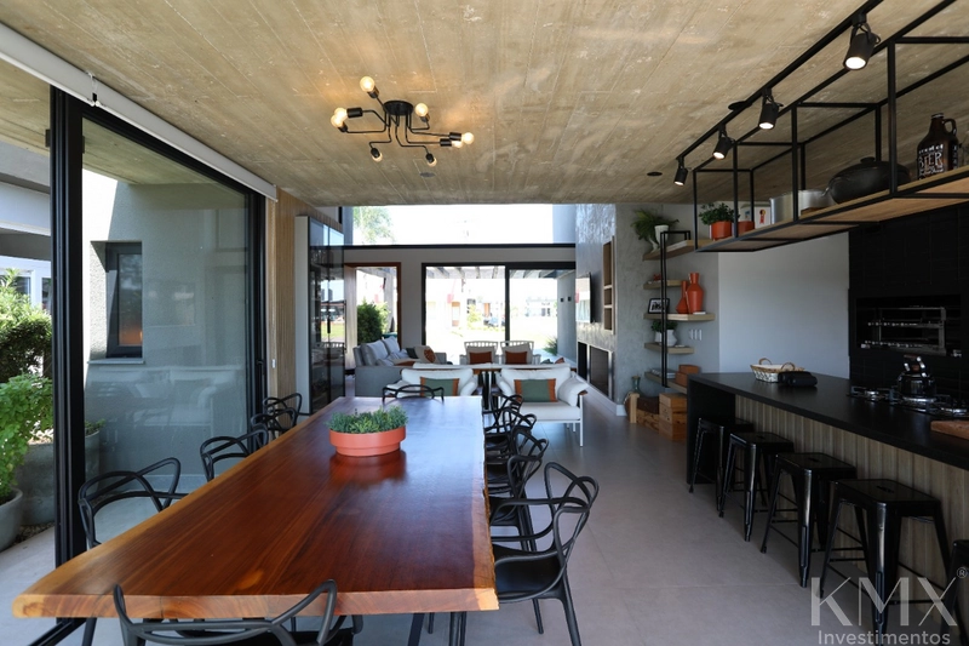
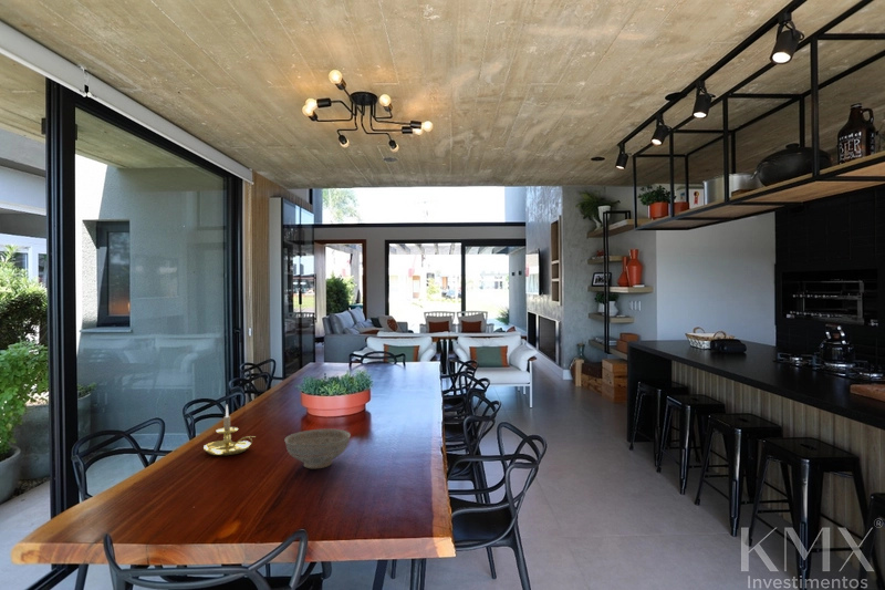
+ candle holder (230, 427)
+ decorative bowl (317, 449)
